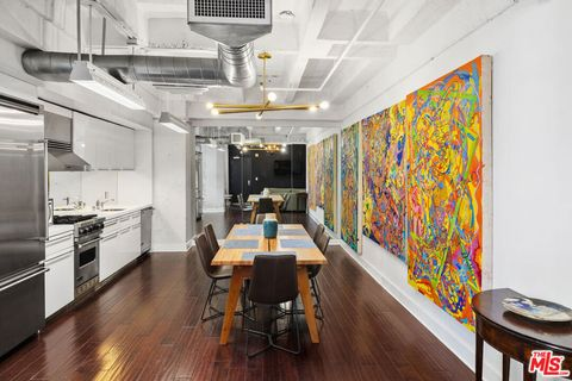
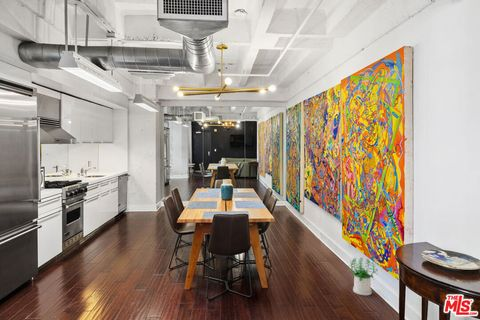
+ potted plant (361, 274)
